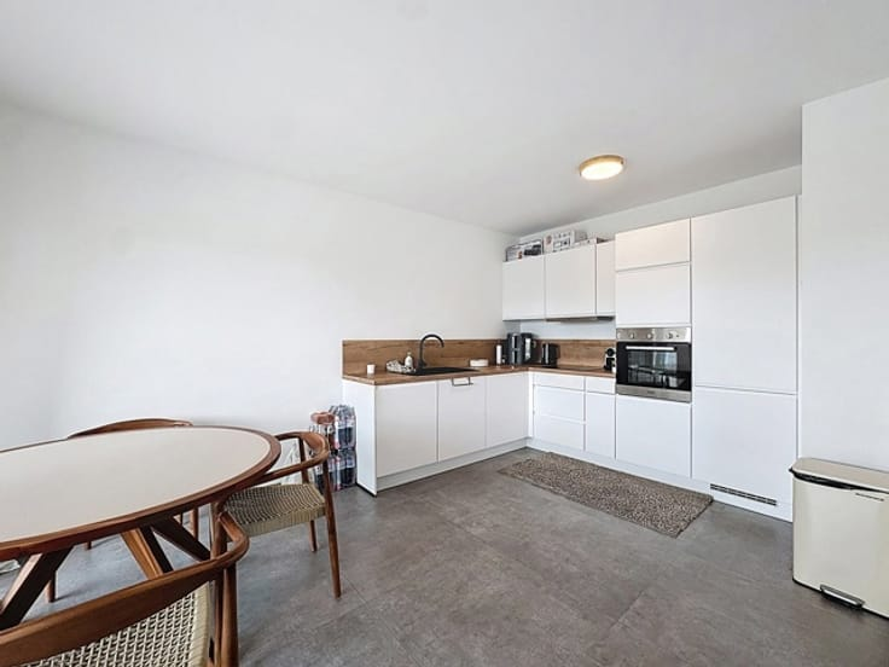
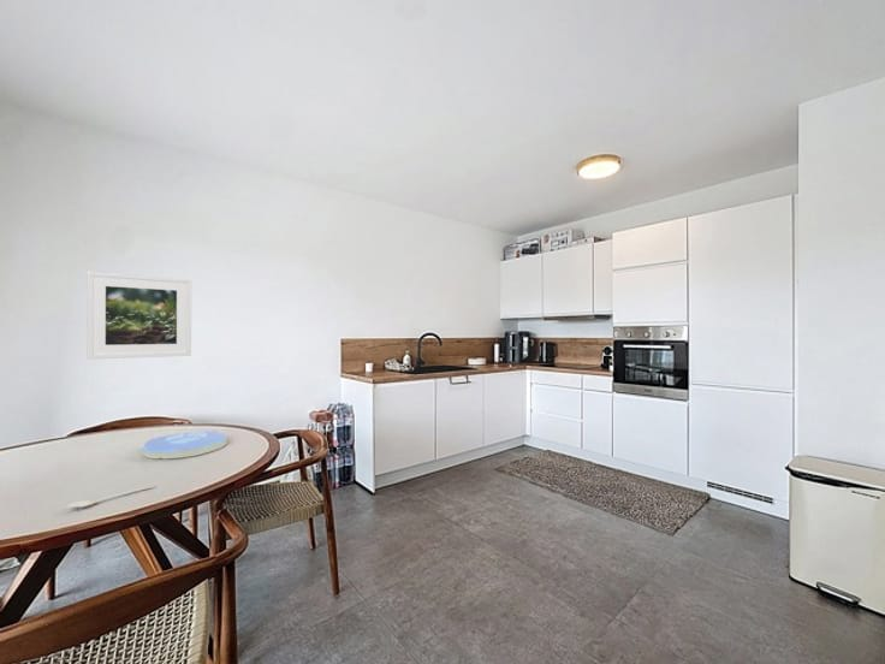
+ plate (186, 441)
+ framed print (142, 316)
+ stirrer (114, 494)
